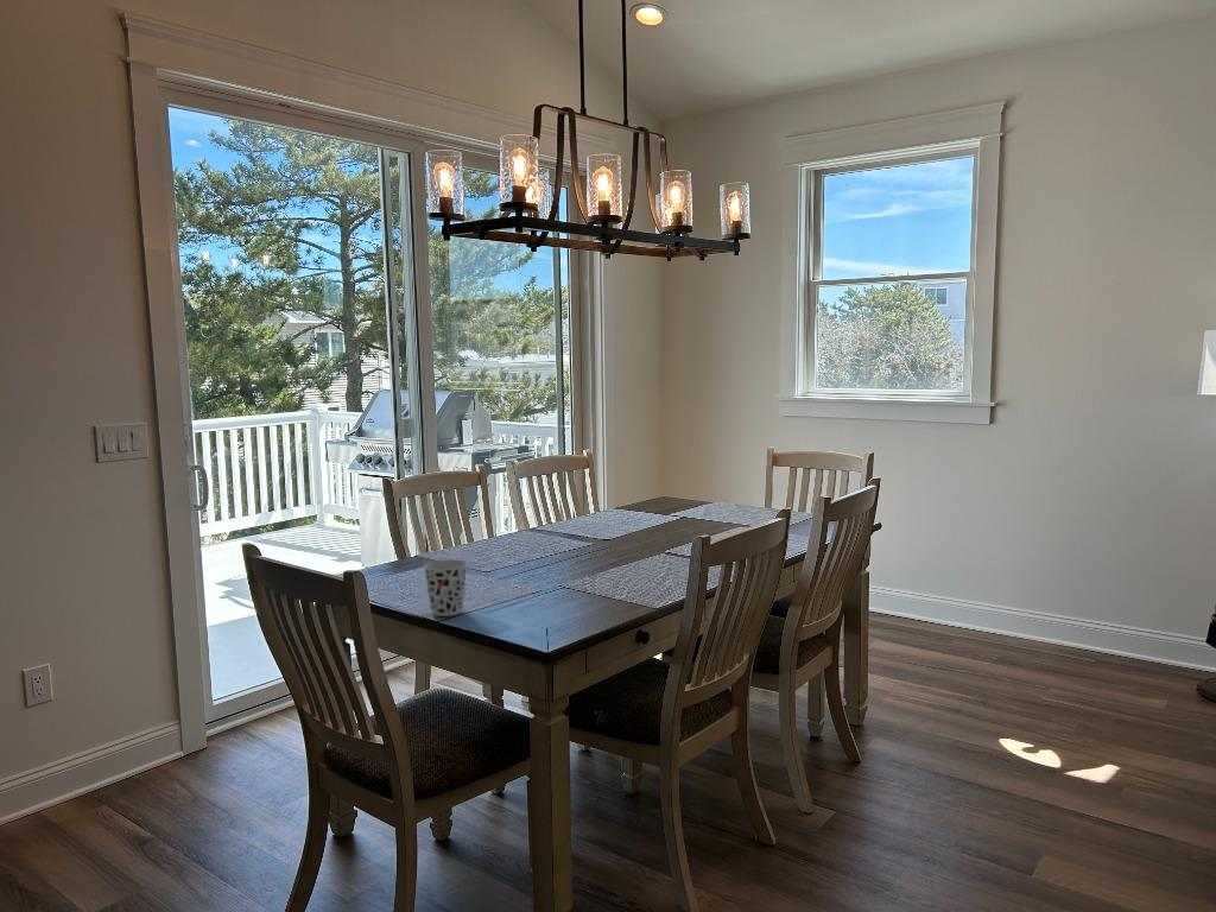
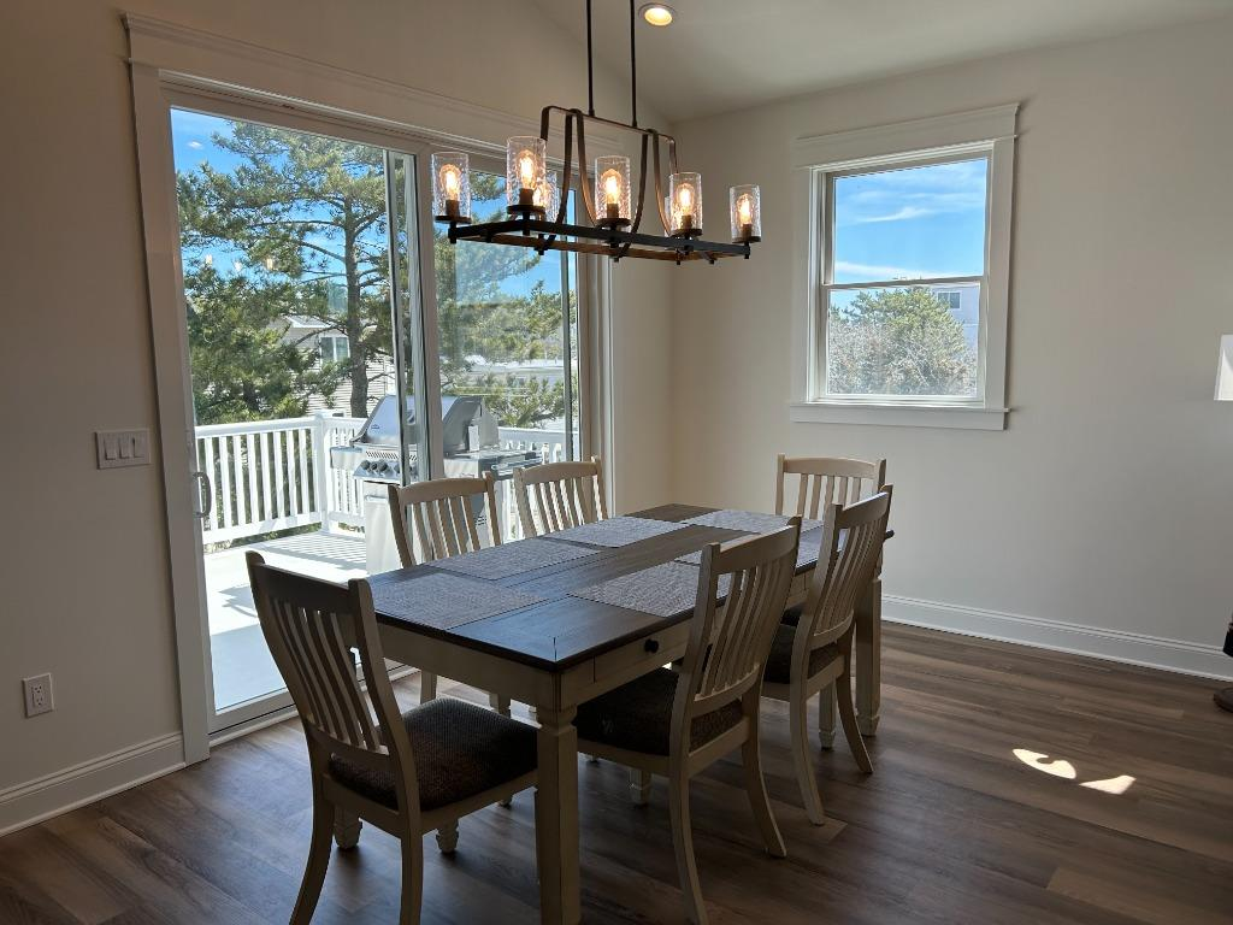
- cup (445, 588)
